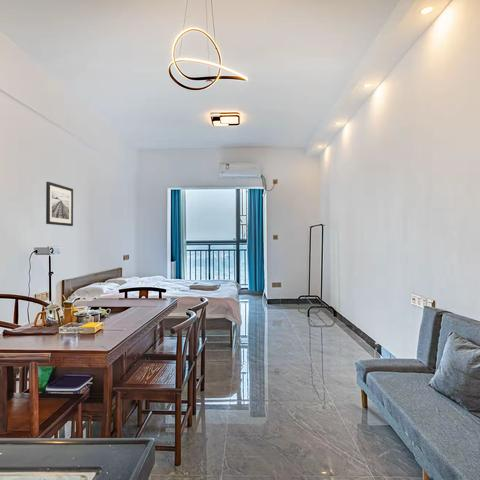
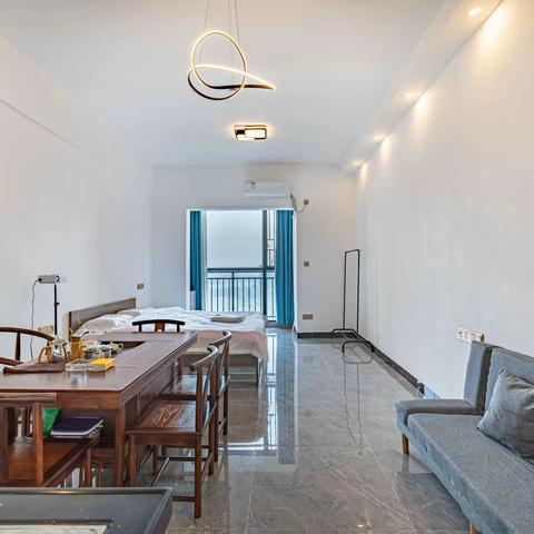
- wall art (60, 205)
